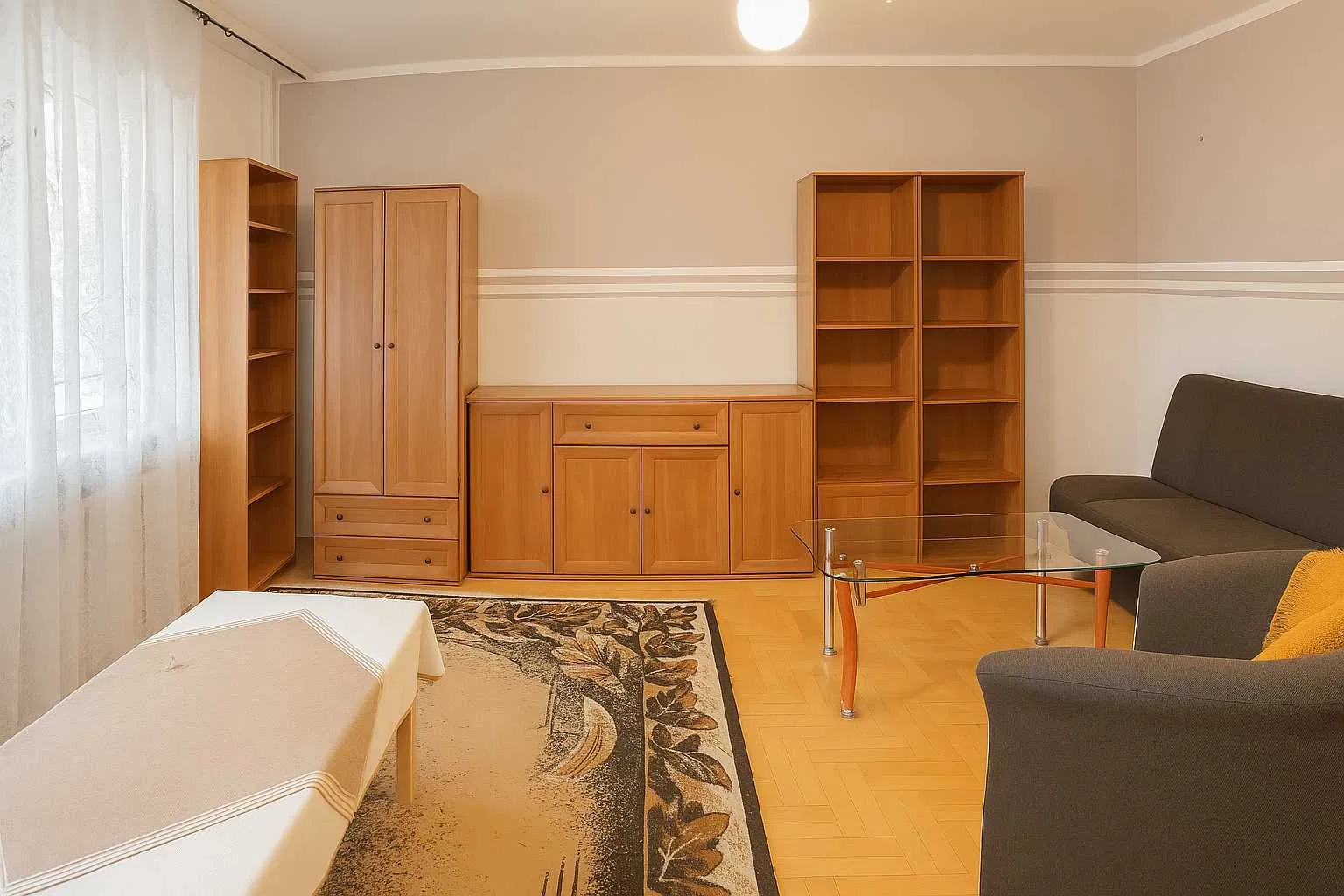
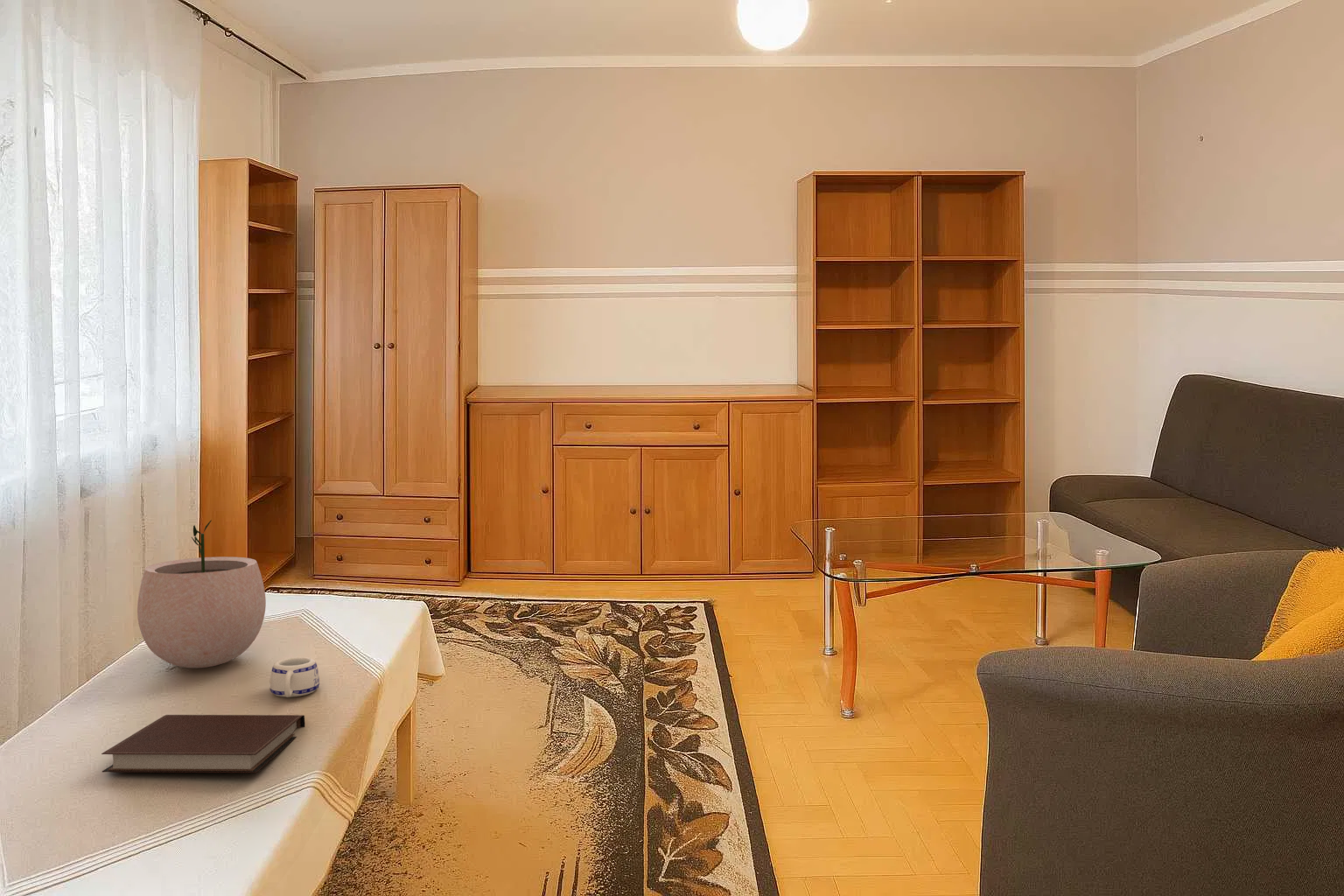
+ plant pot (202, 592)
+ mug (293, 678)
+ notebook (209, 740)
